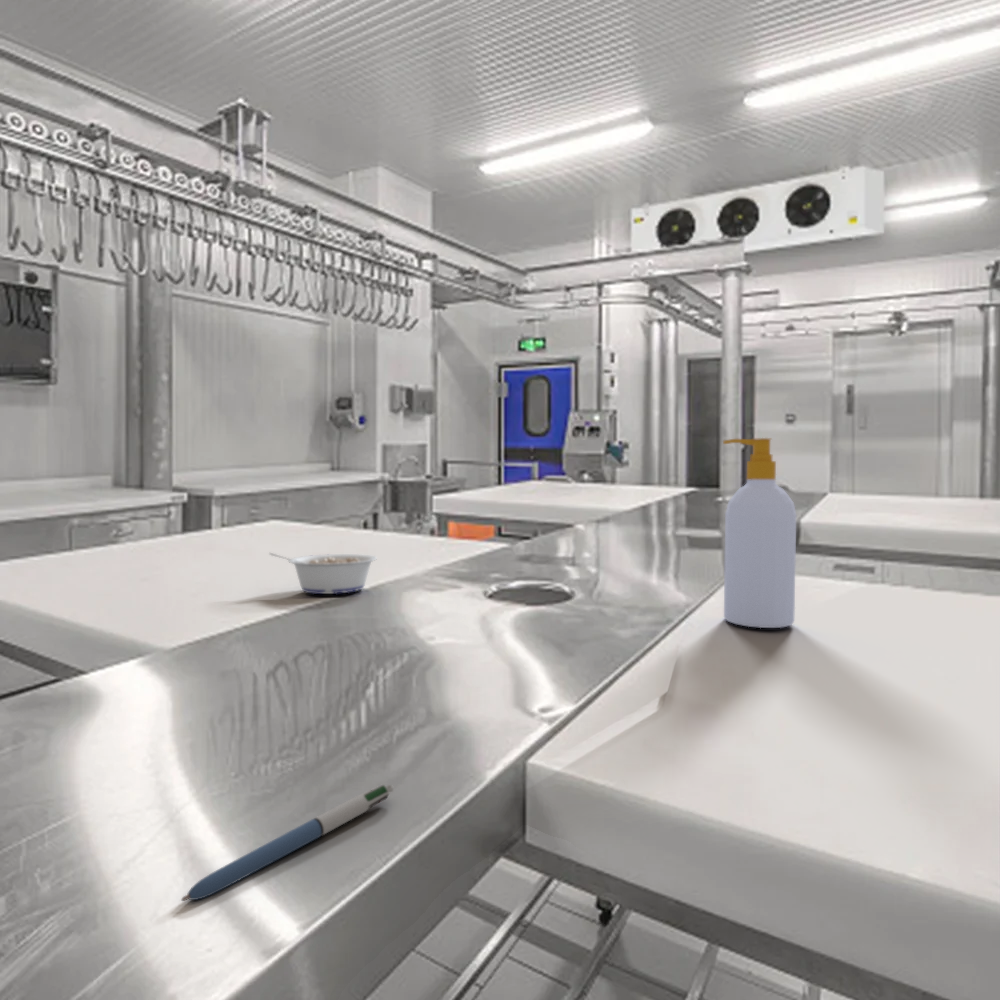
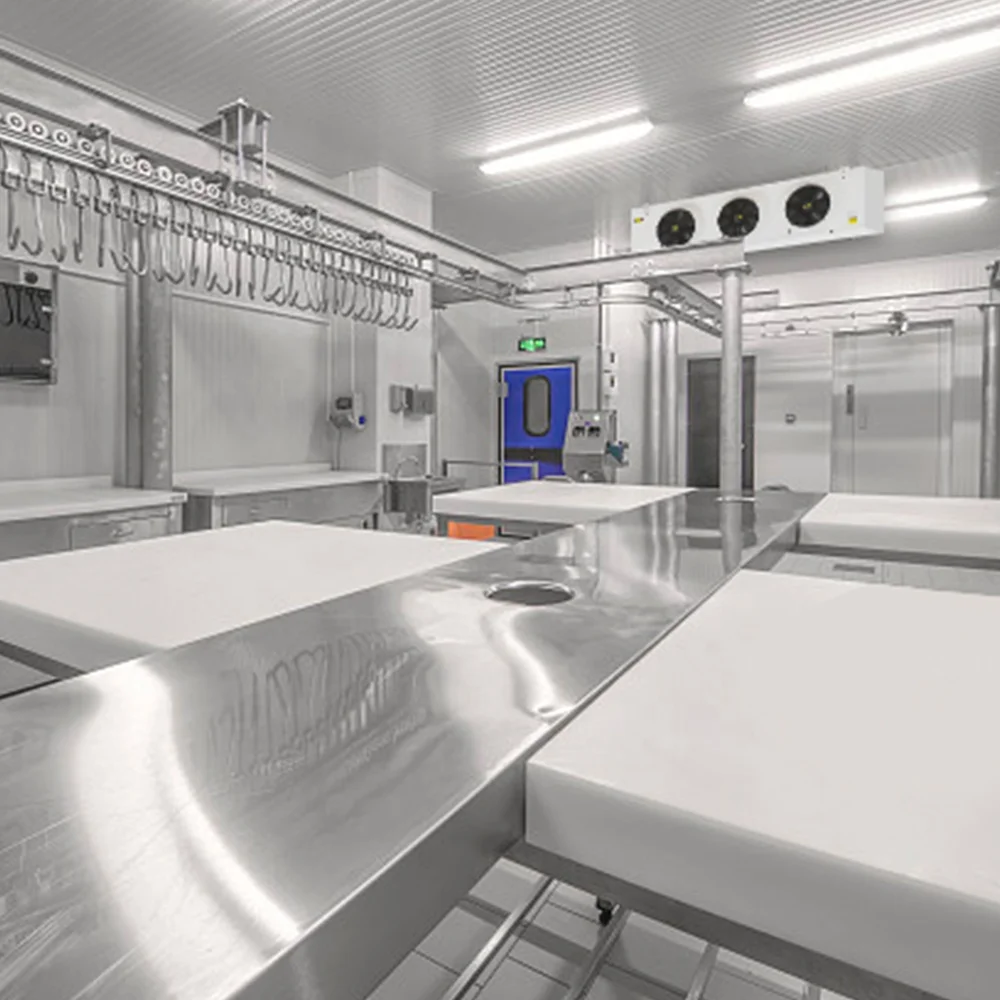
- soap bottle (757, 530)
- legume (330, 571)
- pen (298, 834)
